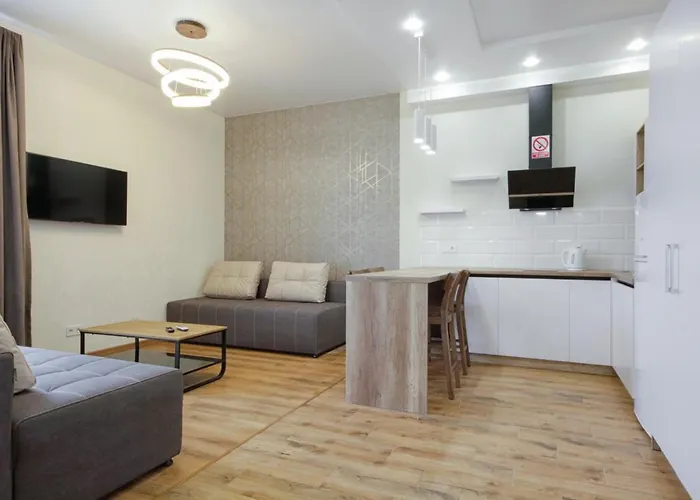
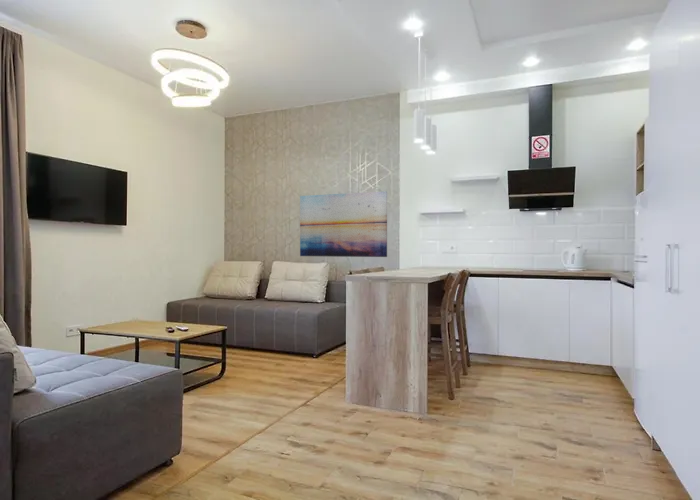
+ wall art (341, 225)
